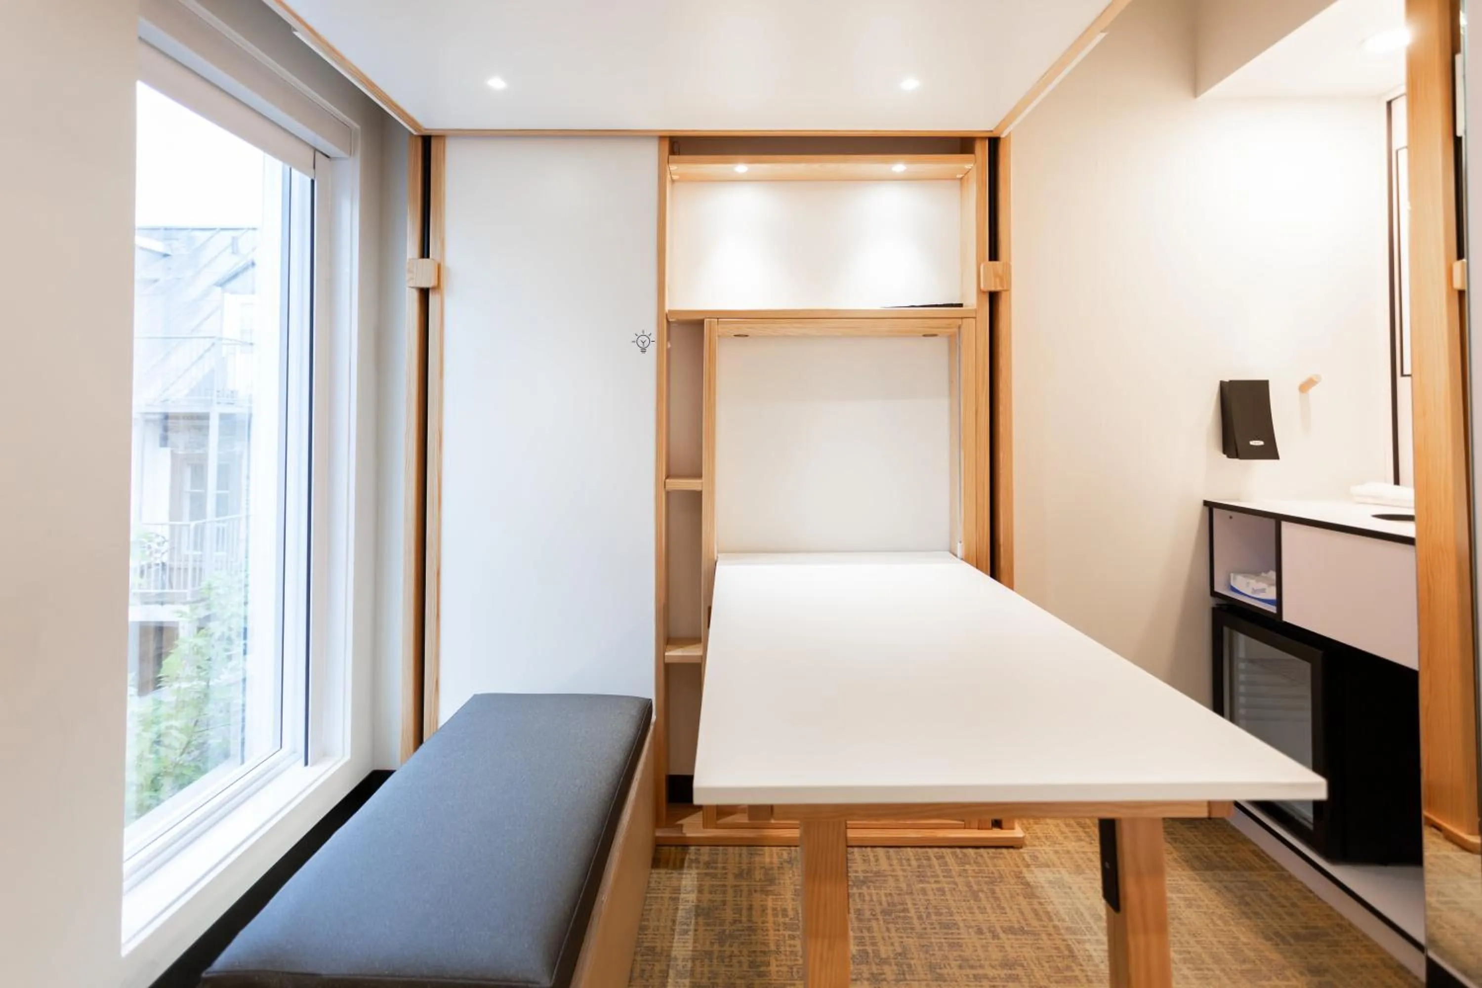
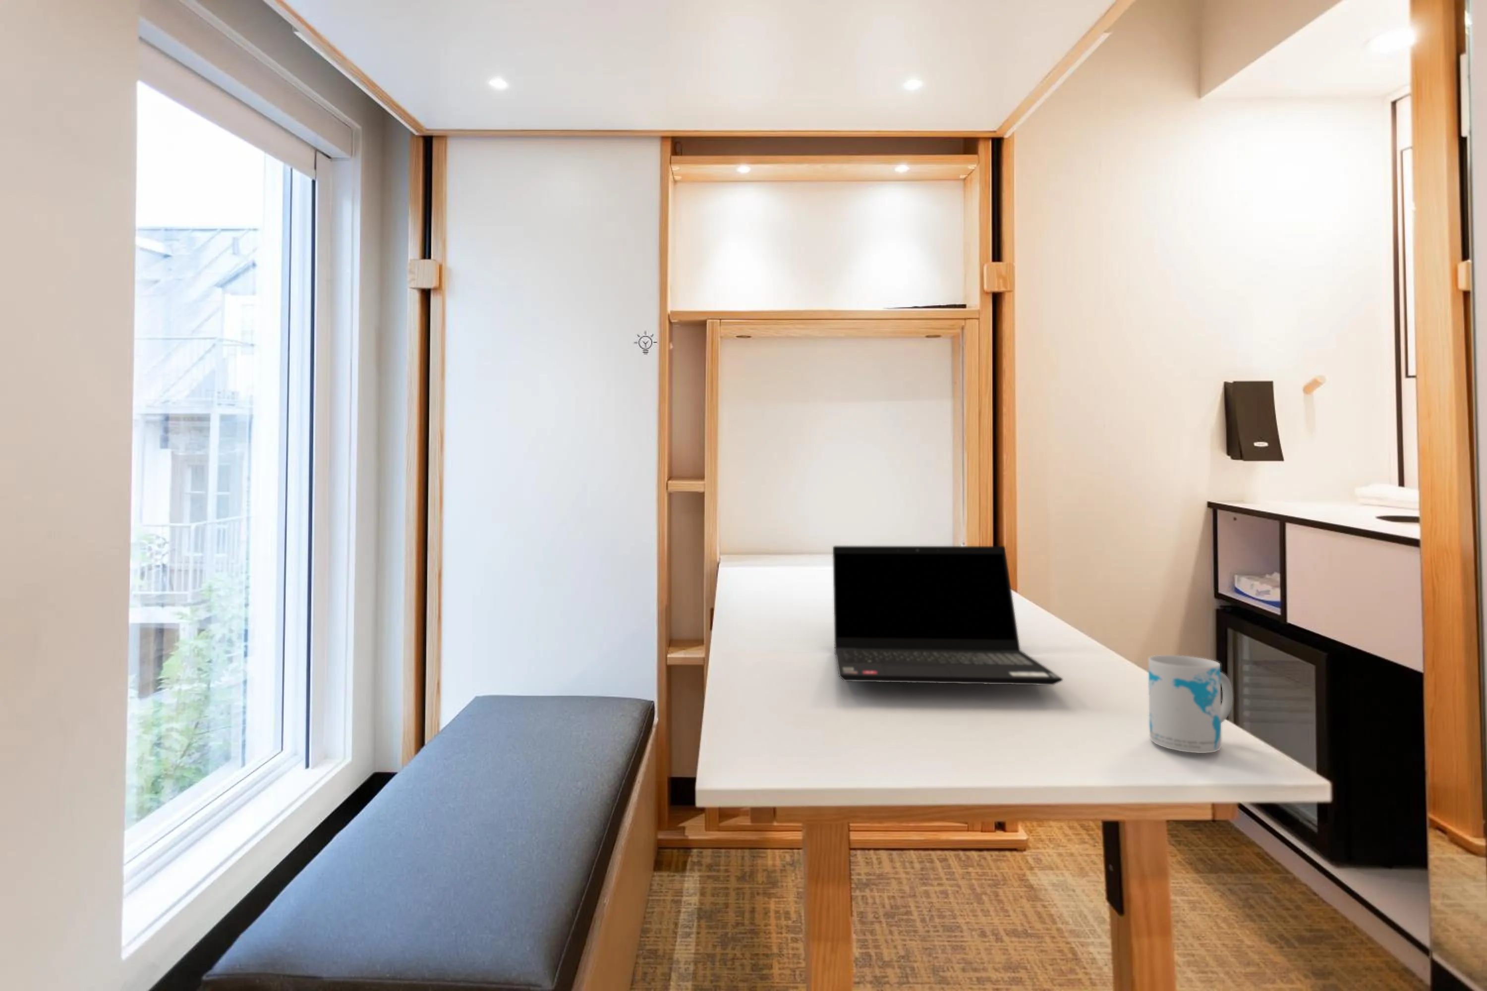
+ laptop computer (932, 607)
+ mug (1196, 700)
